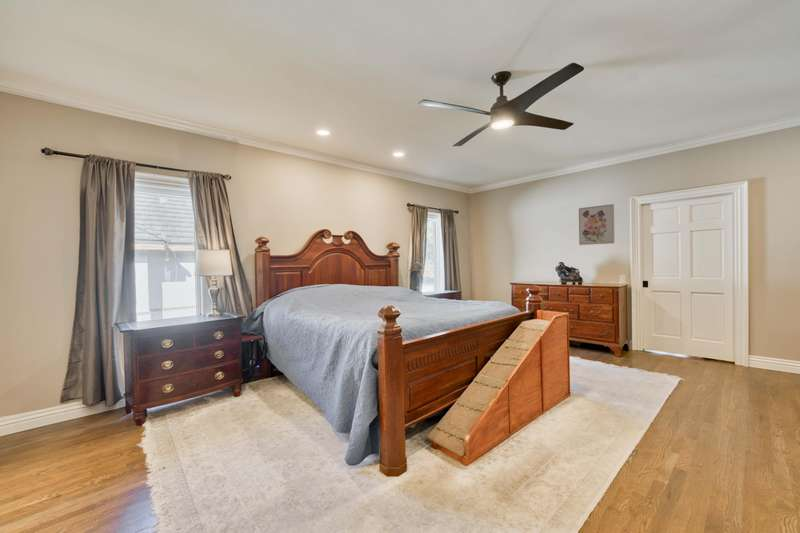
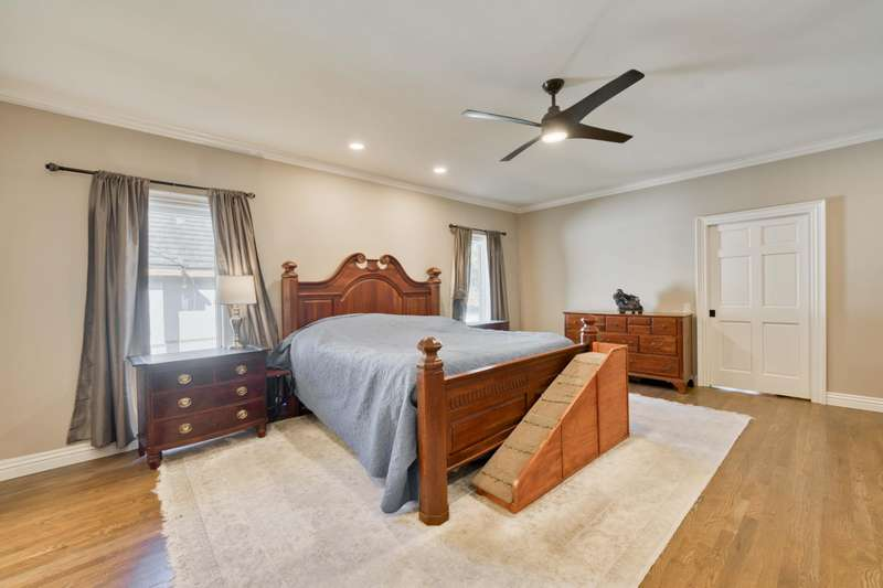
- wall art (596, 225)
